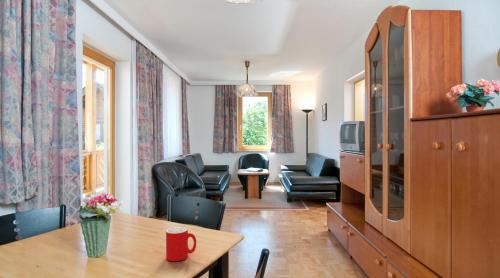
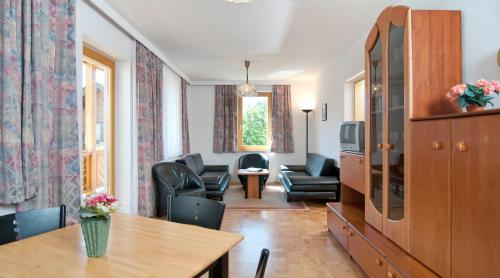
- cup (181, 243)
